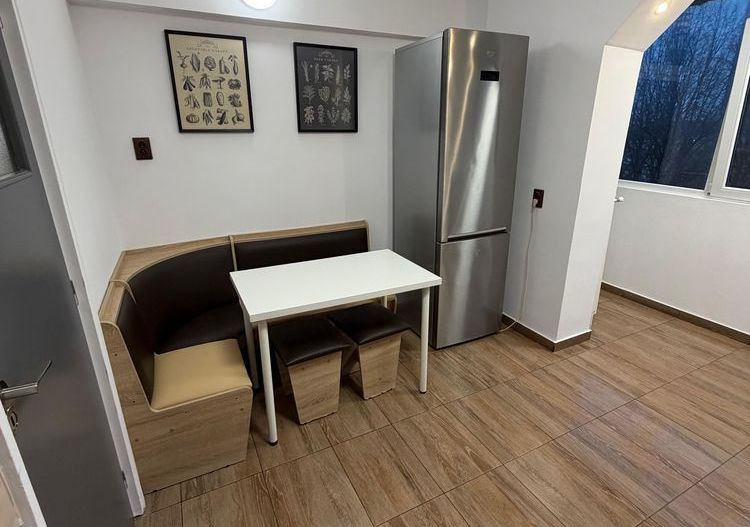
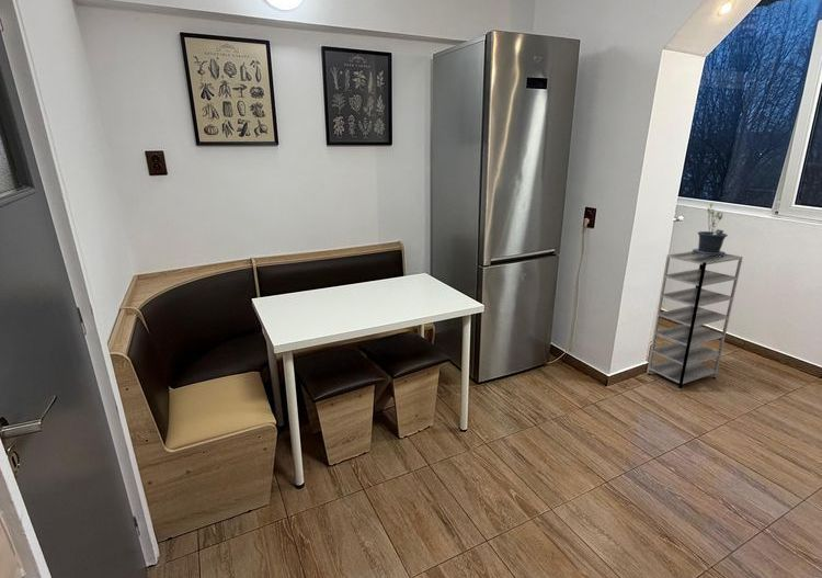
+ potted plant (712, 227)
+ shelving unit (692, 318)
